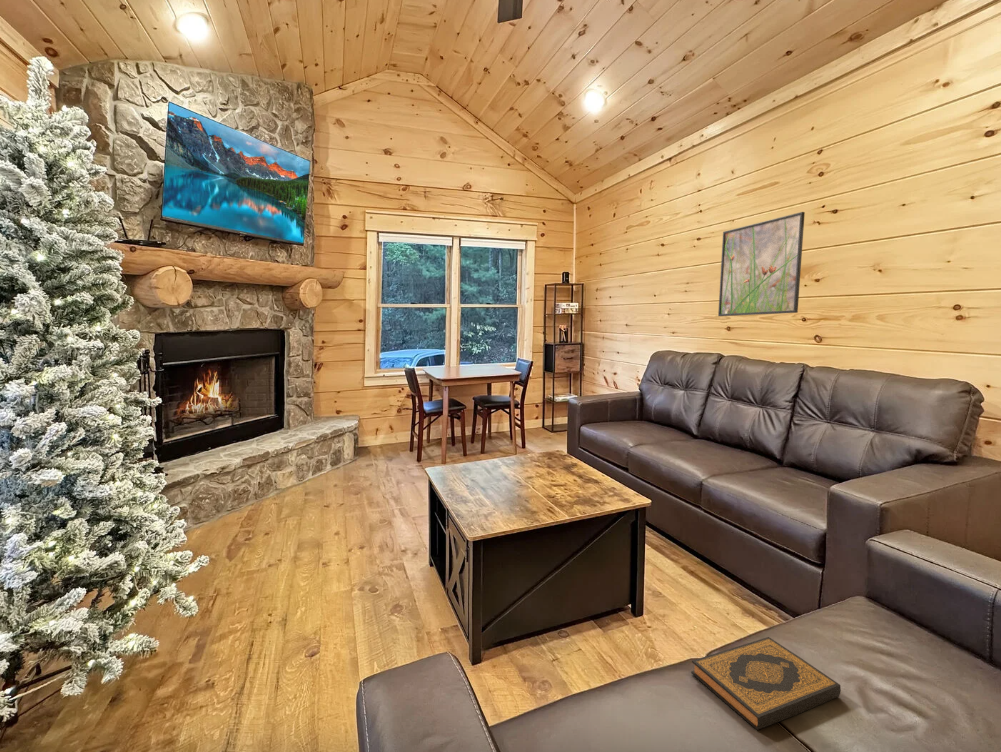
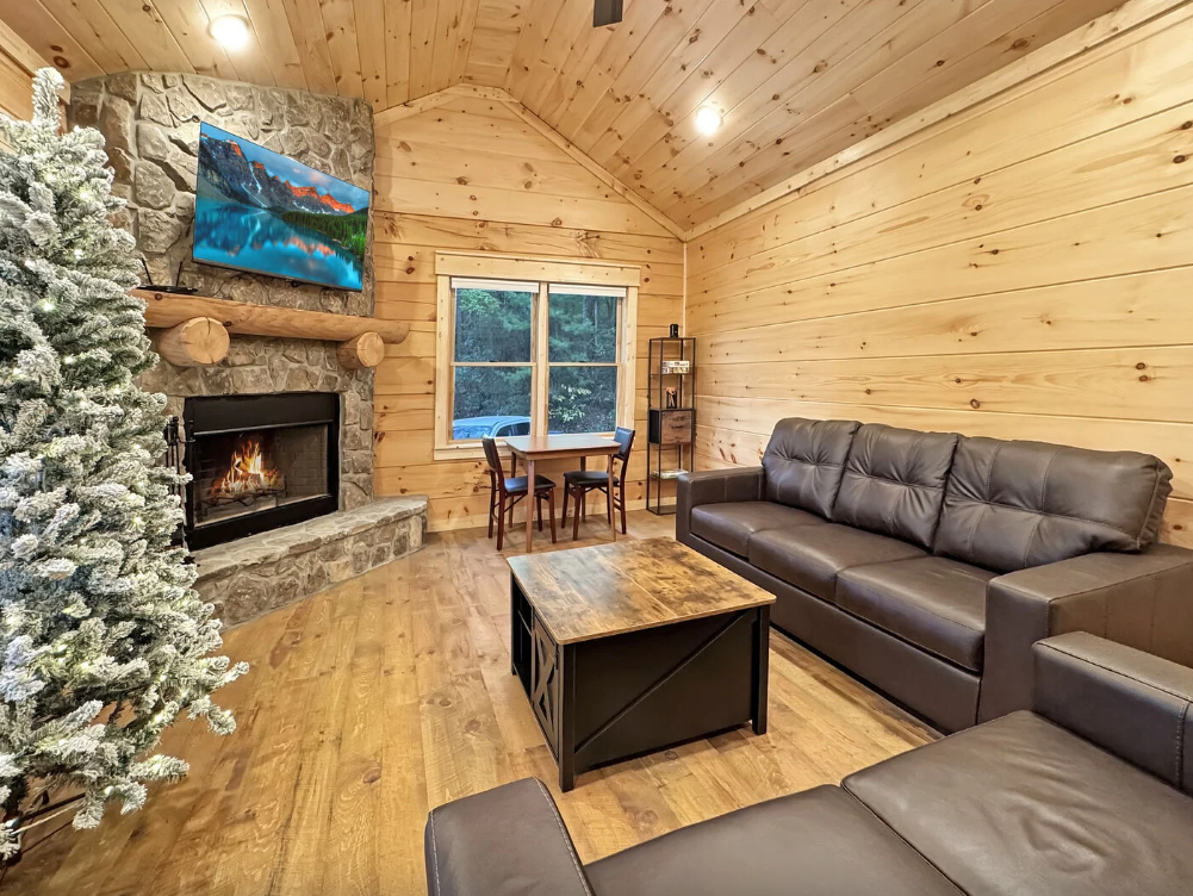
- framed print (757, 269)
- hardback book (763, 678)
